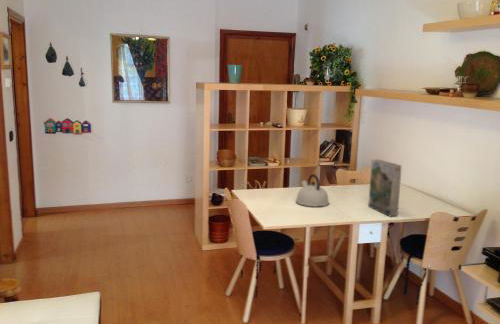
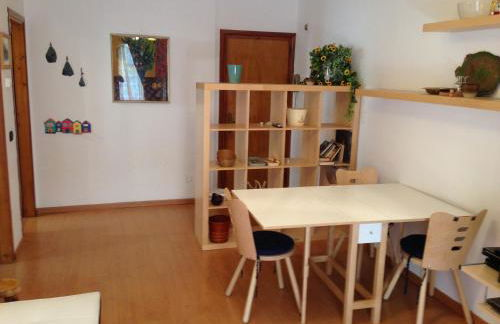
- cereal box (384, 187)
- kettle (312, 188)
